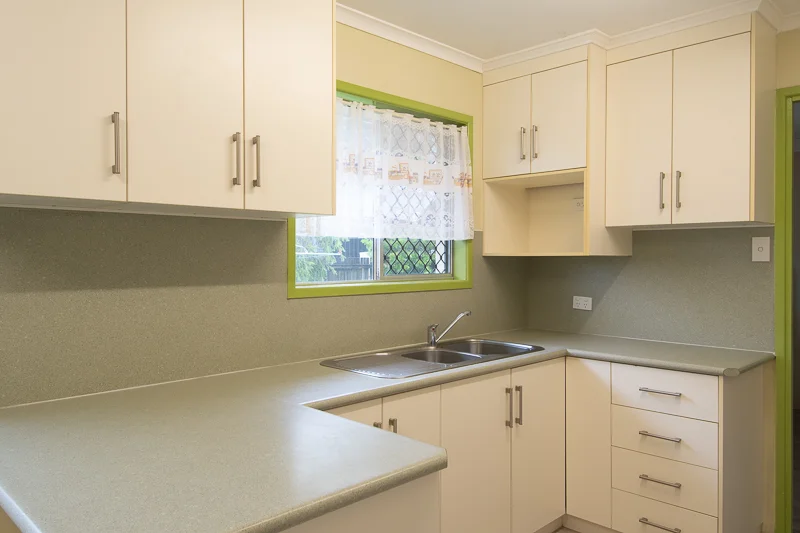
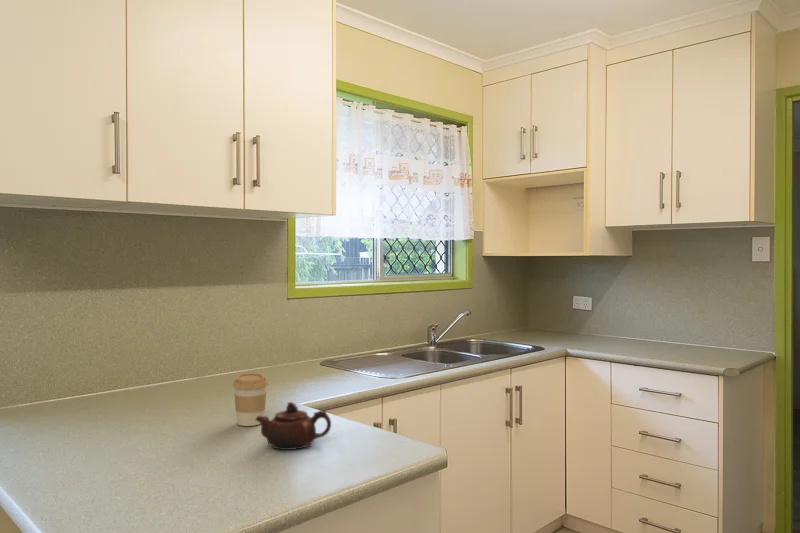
+ coffee cup (250, 398)
+ teapot (293, 423)
